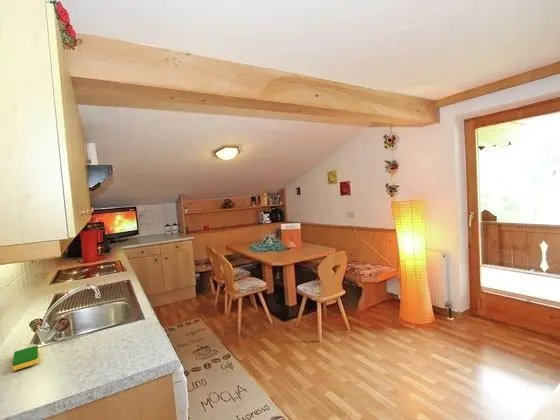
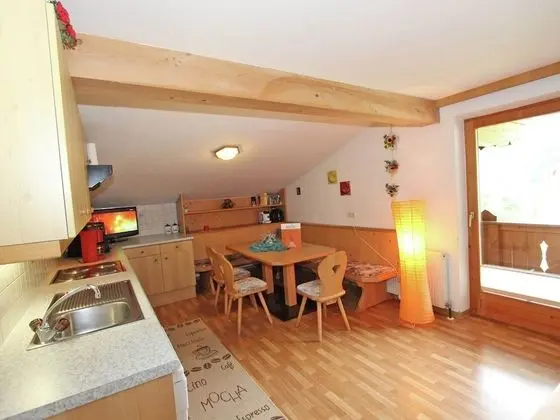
- dish sponge (26, 357)
